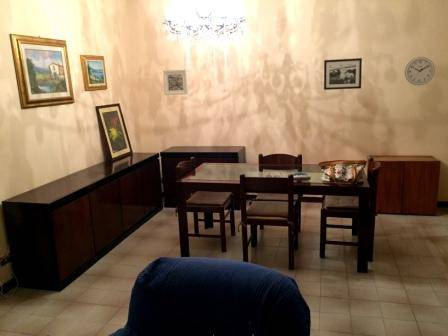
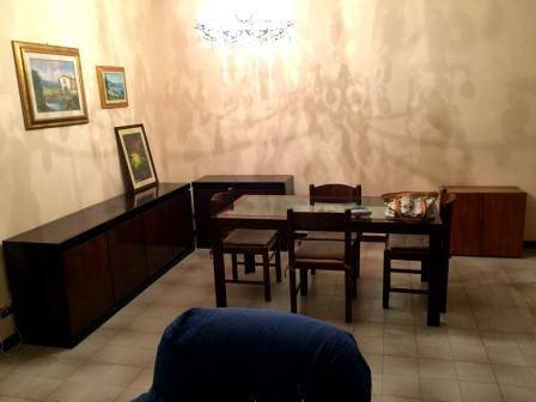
- picture frame (342, 74)
- wall clock (419, 71)
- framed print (175, 82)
